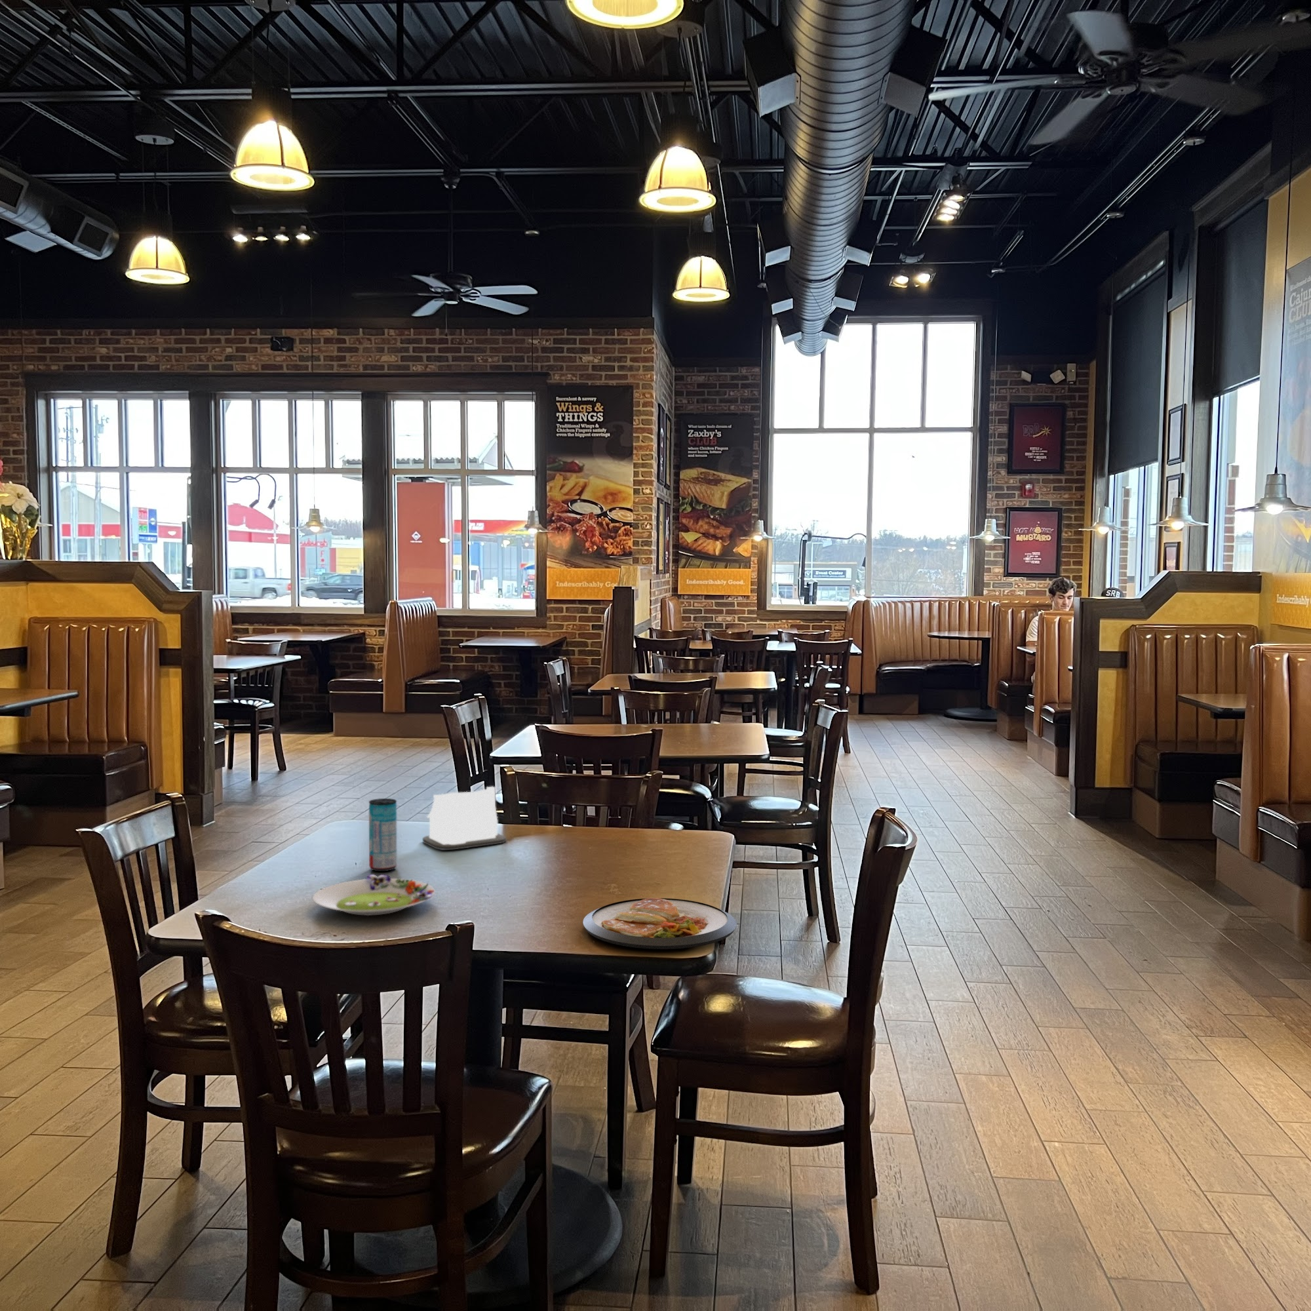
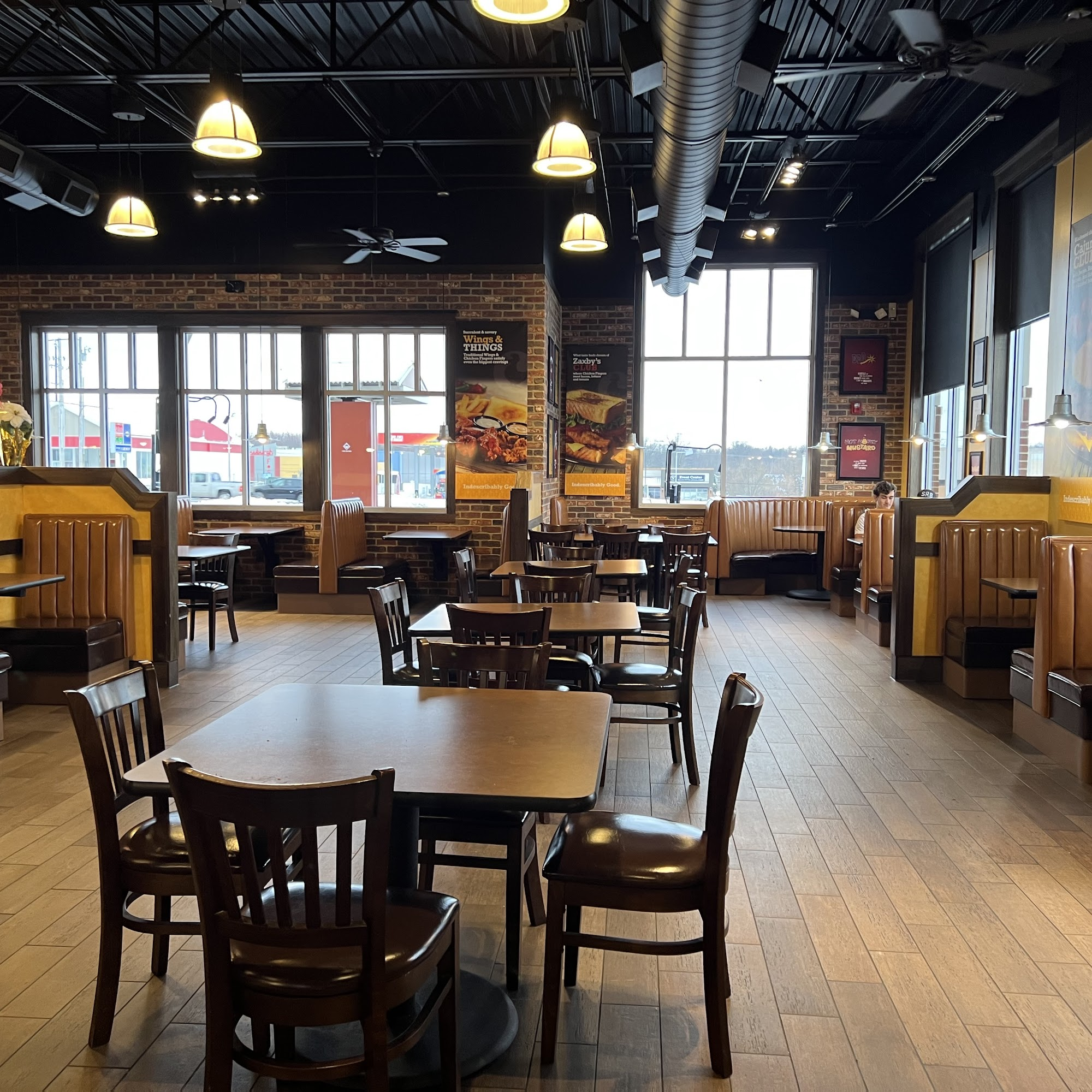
- salad plate (375, 897)
- dish (659, 917)
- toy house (465, 815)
- beverage can (383, 834)
